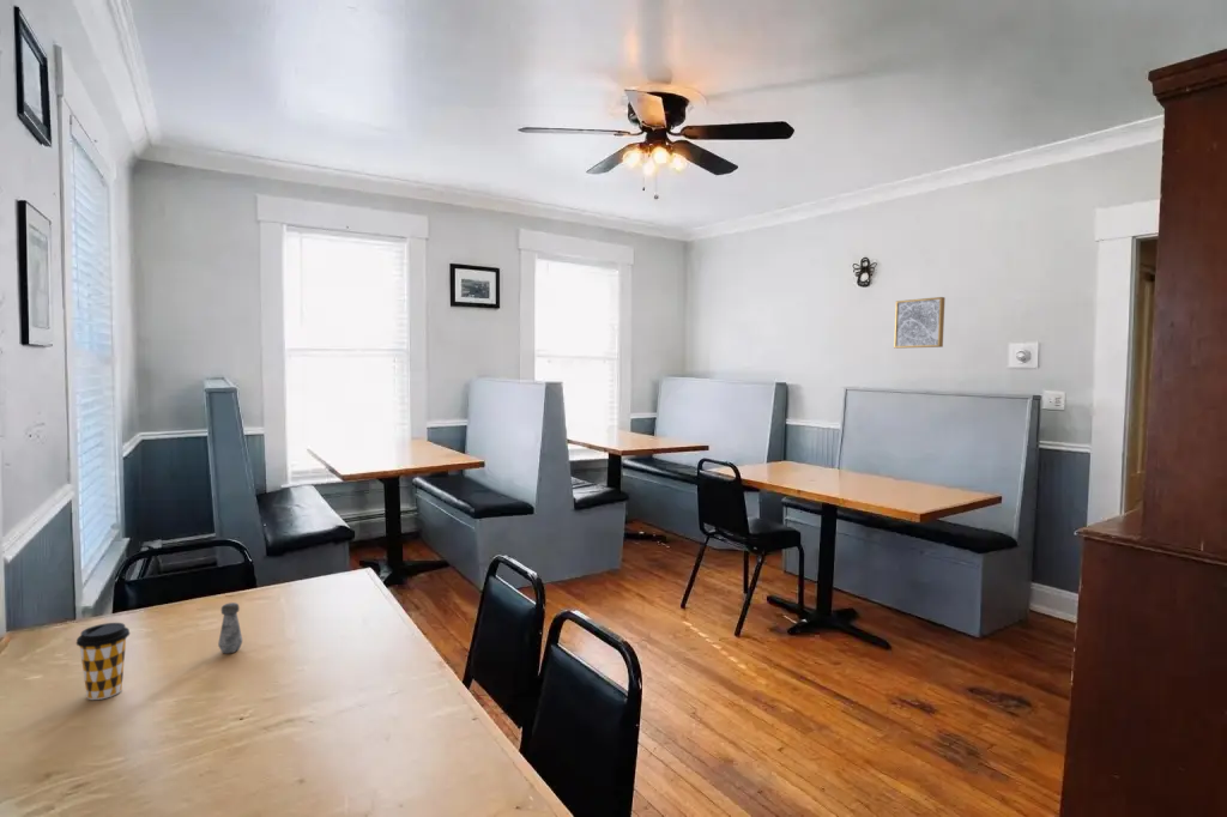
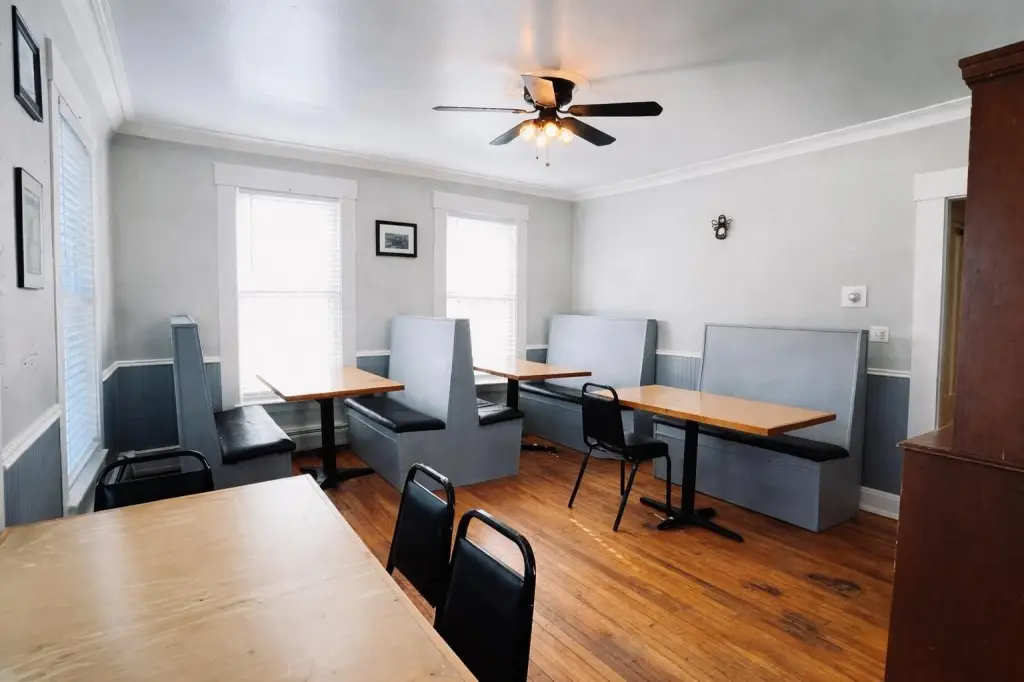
- salt shaker (230, 627)
- coffee cup (103, 660)
- wall art (918, 323)
